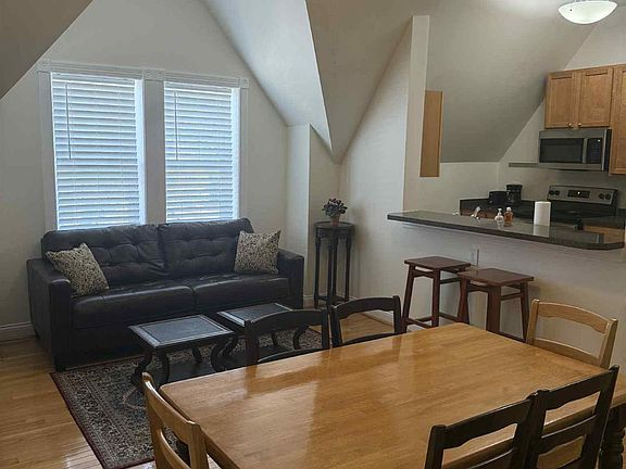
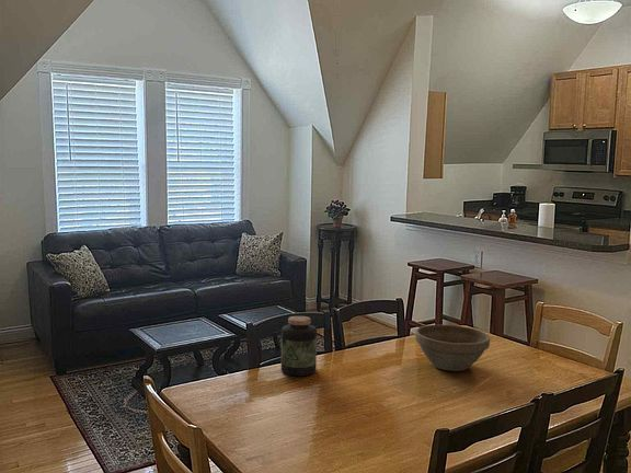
+ jar (298, 344)
+ flower pot (451, 349)
